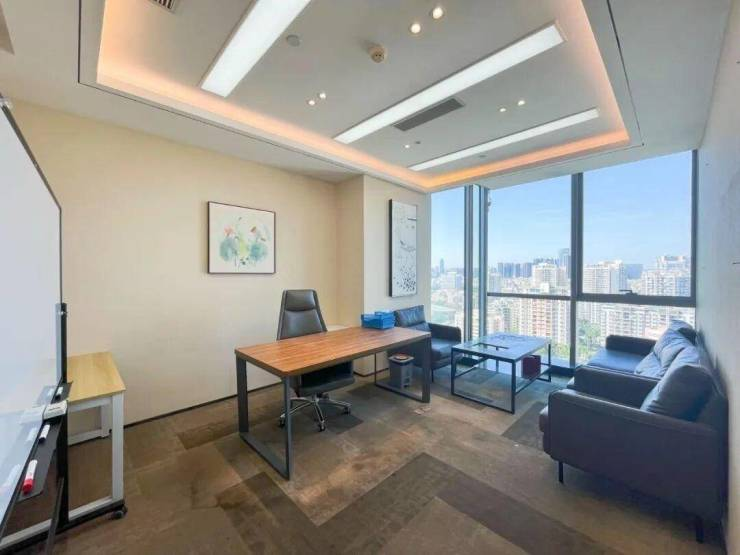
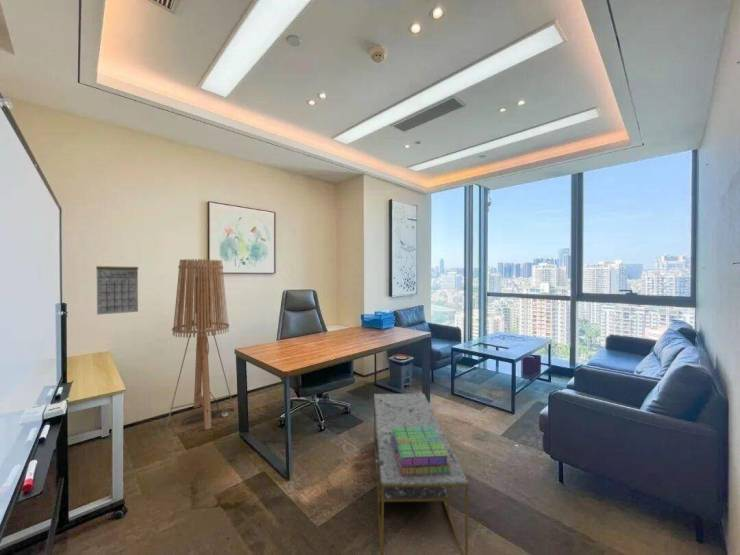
+ coffee table (396, 459)
+ stack of books (418, 447)
+ floor lamp (201, 339)
+ calendar (118, 284)
